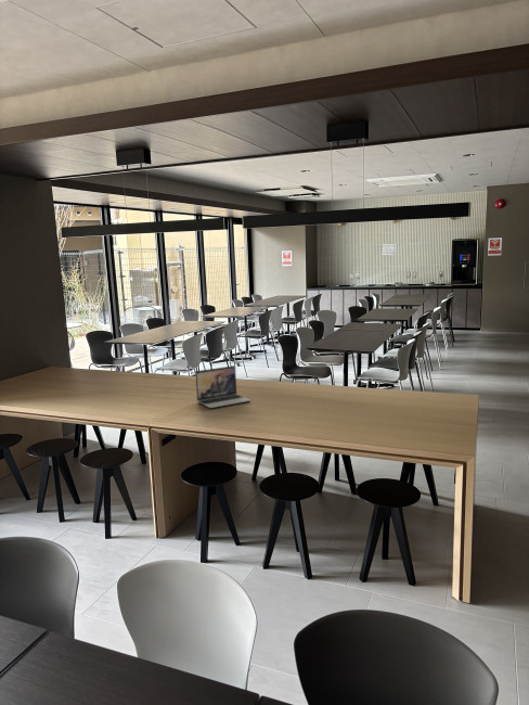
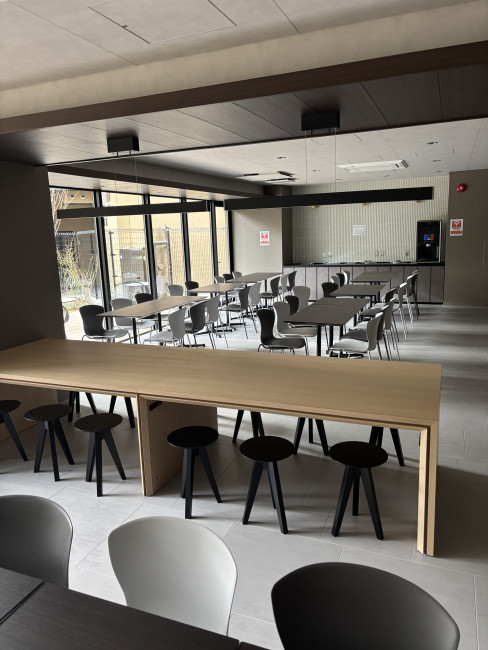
- laptop (222, 386)
